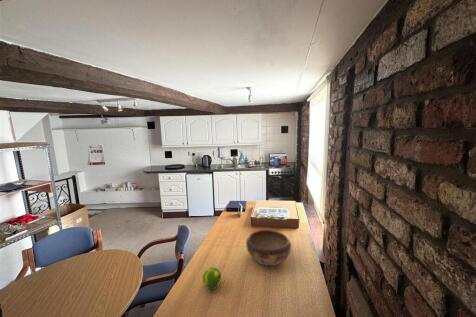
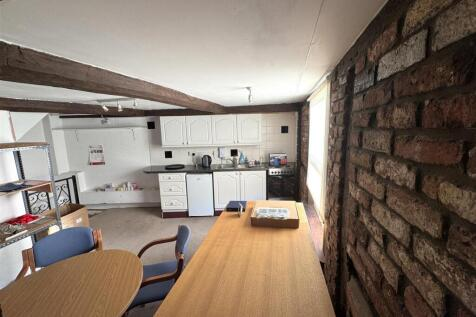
- decorative bowl (268, 248)
- fruit (212, 277)
